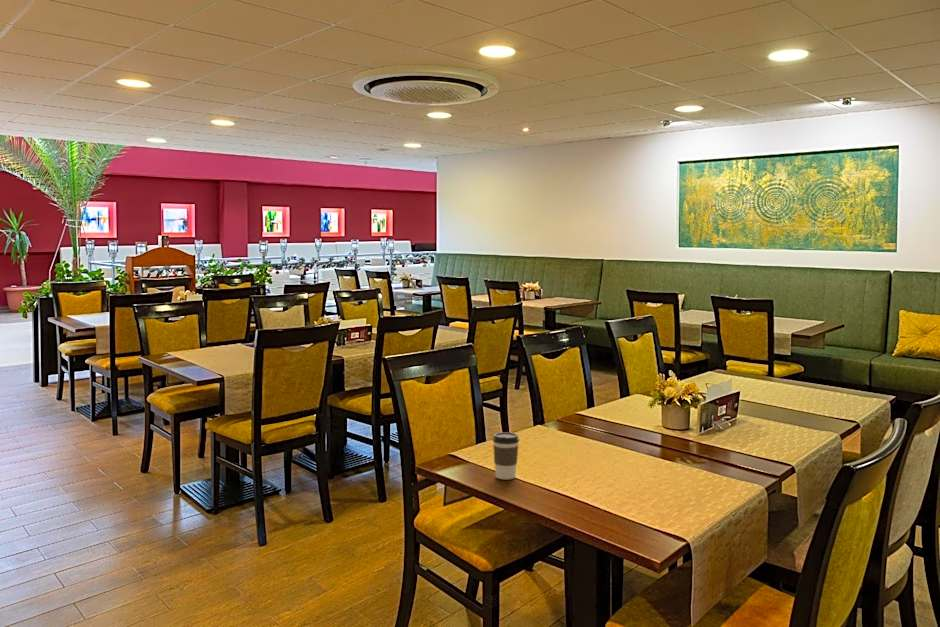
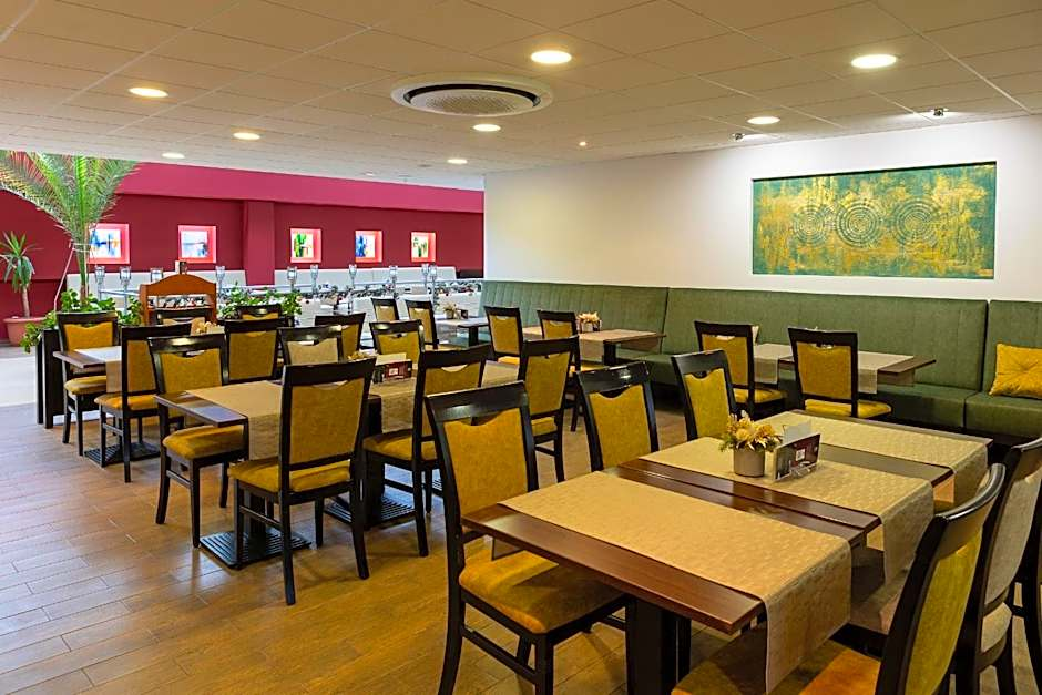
- coffee cup (505, 455)
